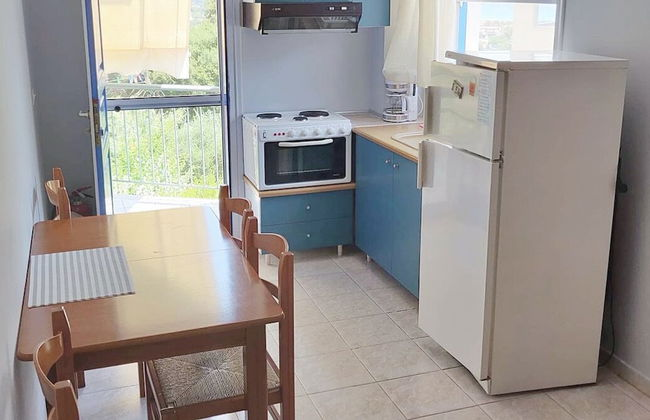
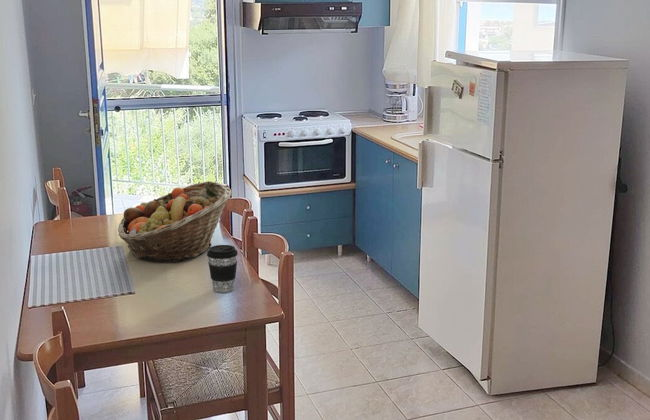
+ fruit basket (175, 219)
+ coffee cup (222, 268)
